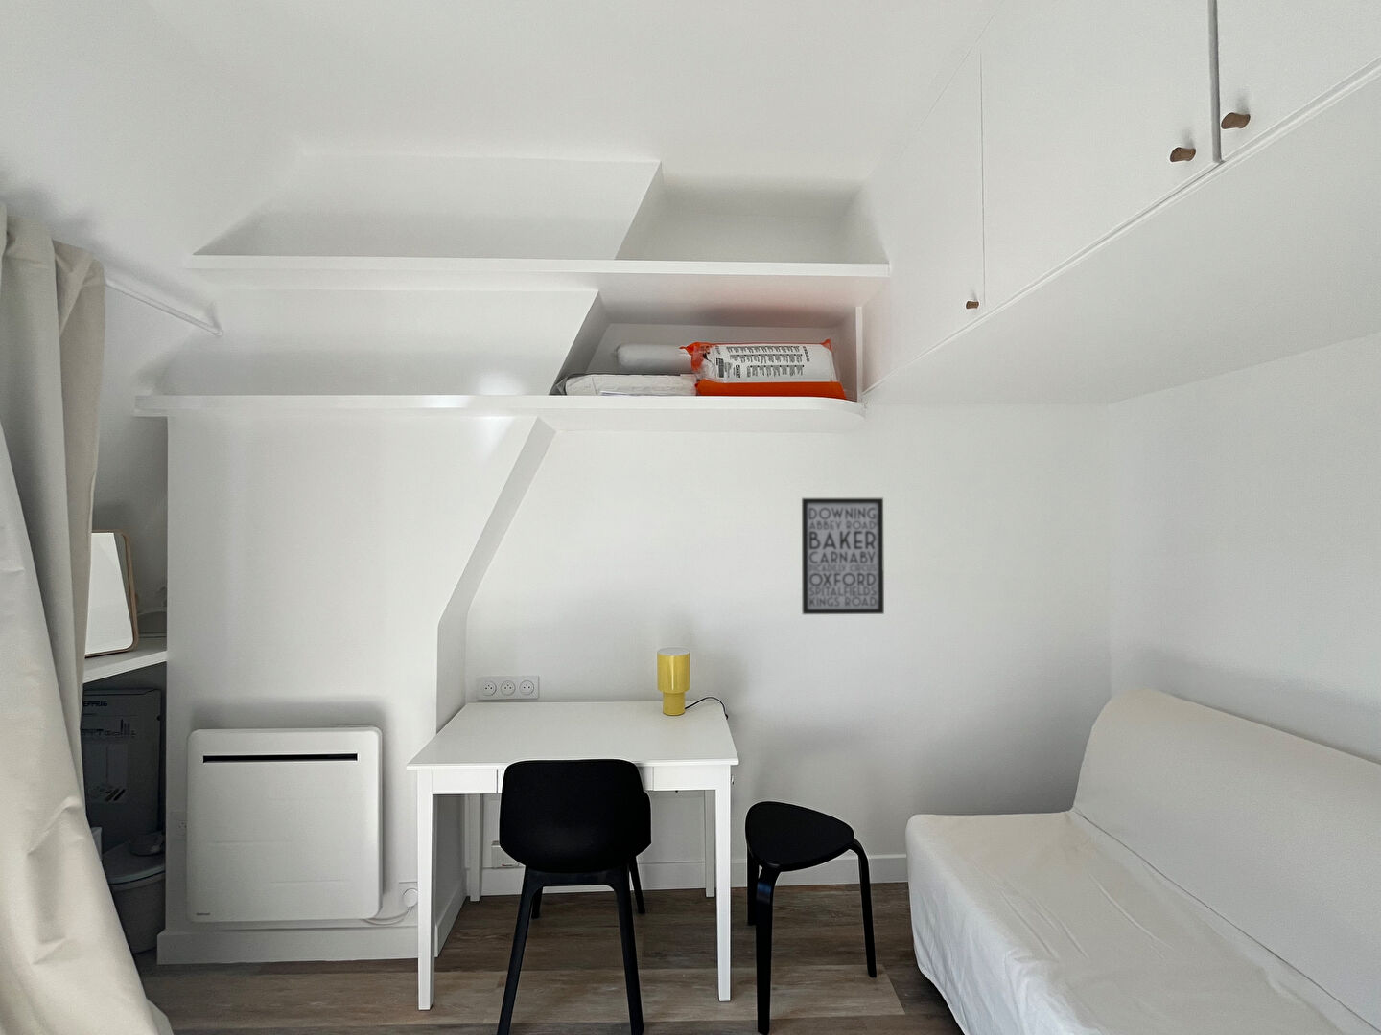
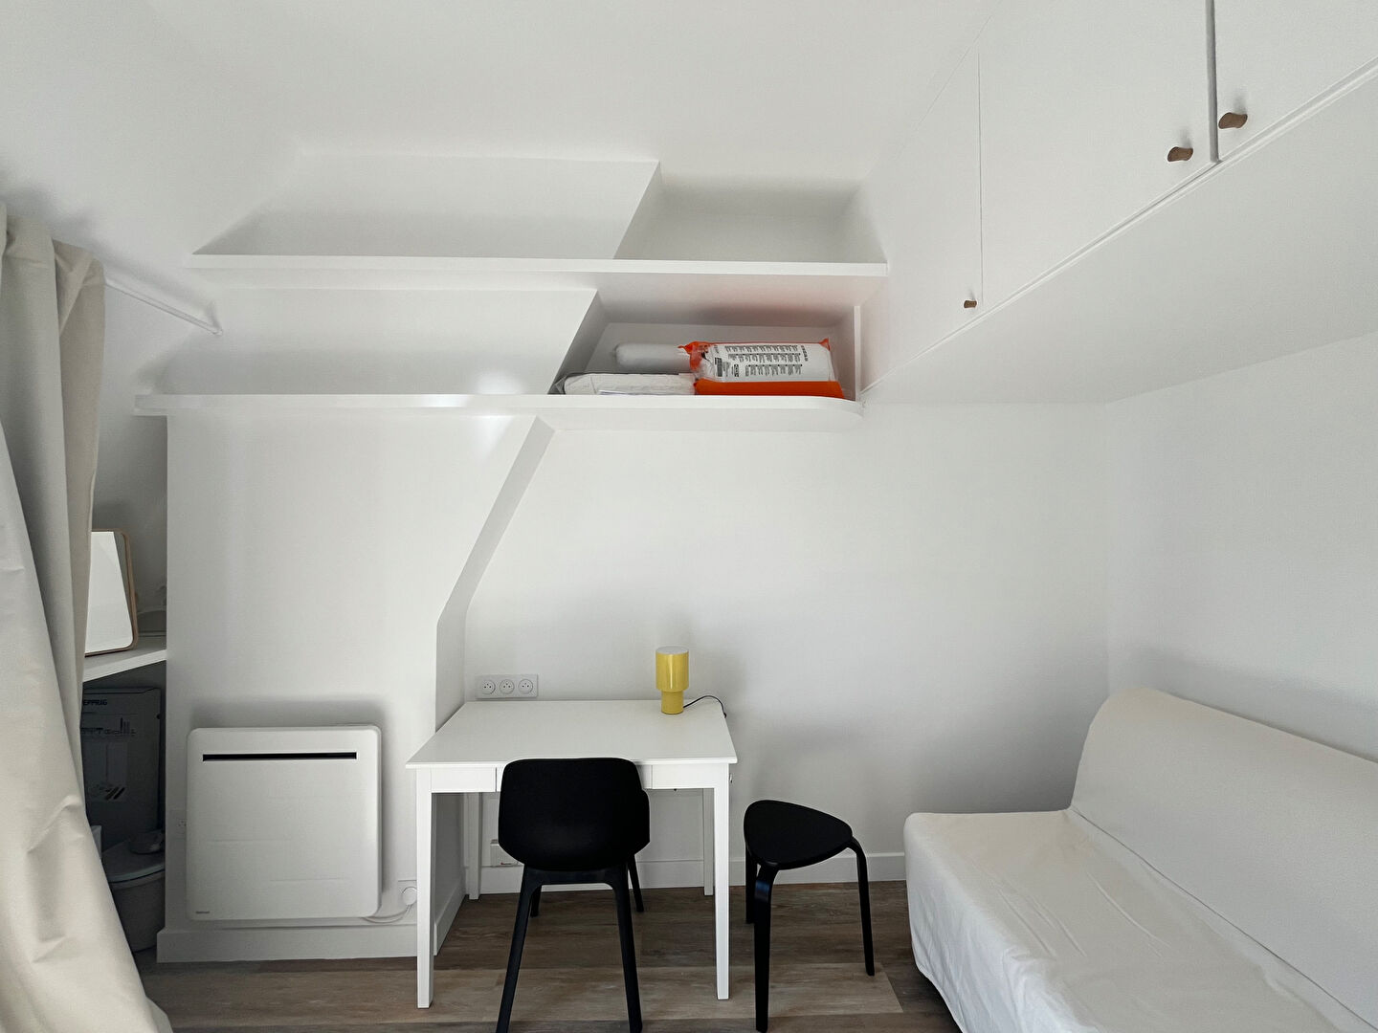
- wall art (842, 556)
